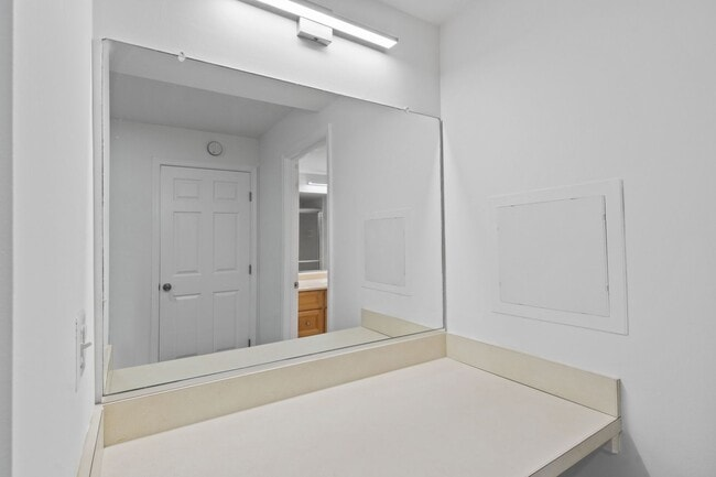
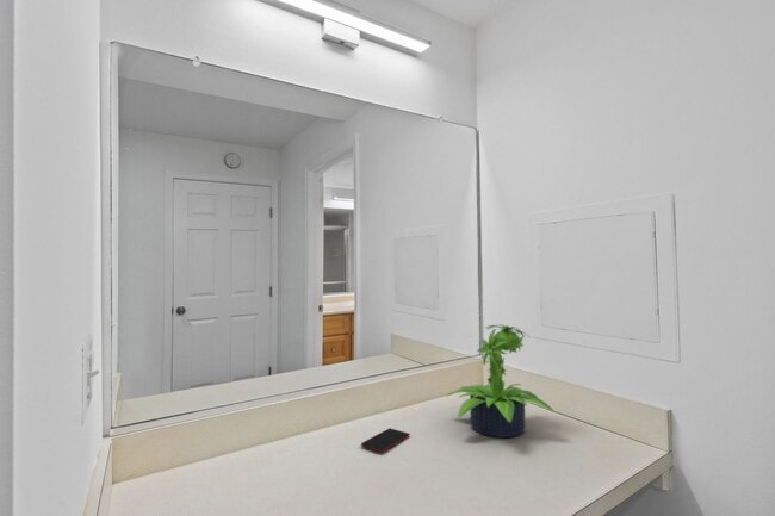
+ smartphone (385, 439)
+ potted plant (497, 375)
